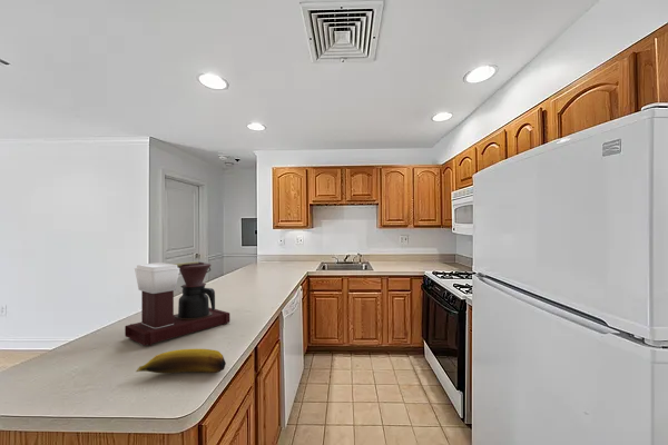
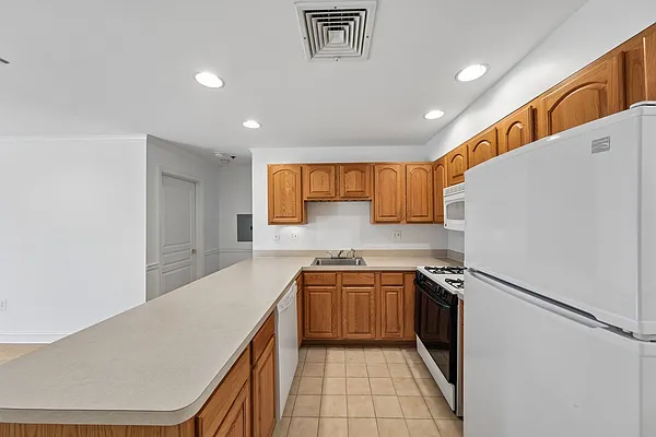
- banana (183, 365)
- coffee maker (181, 296)
